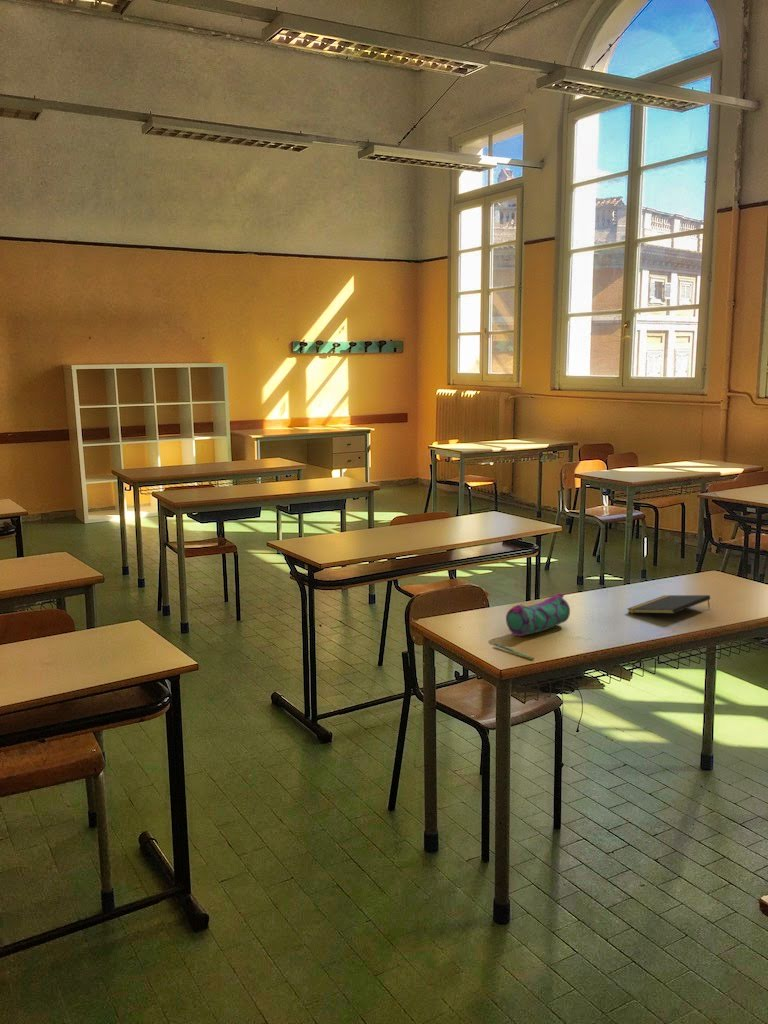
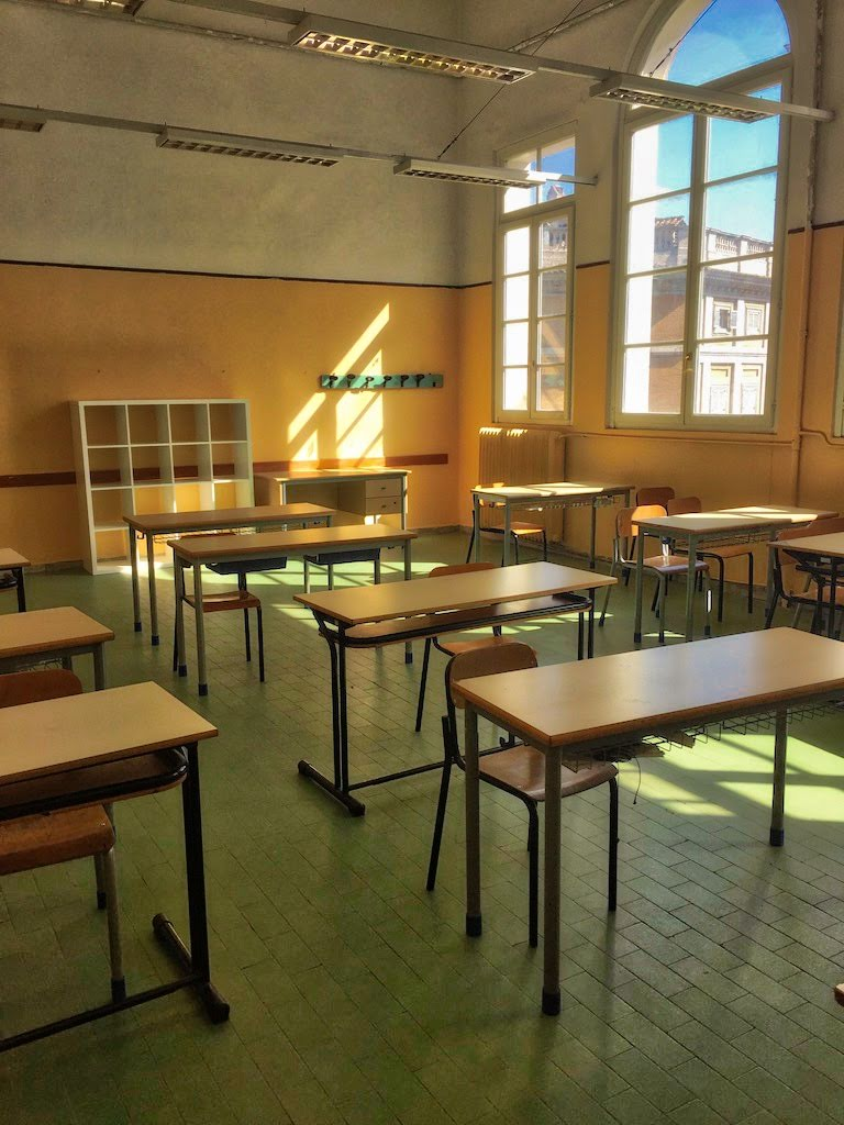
- notepad (668, 604)
- pencil case (538, 614)
- pen (513, 651)
